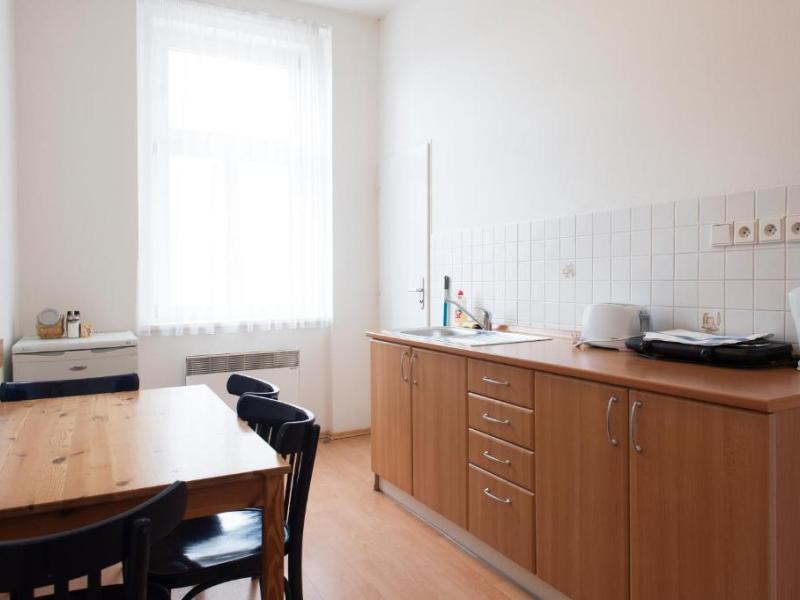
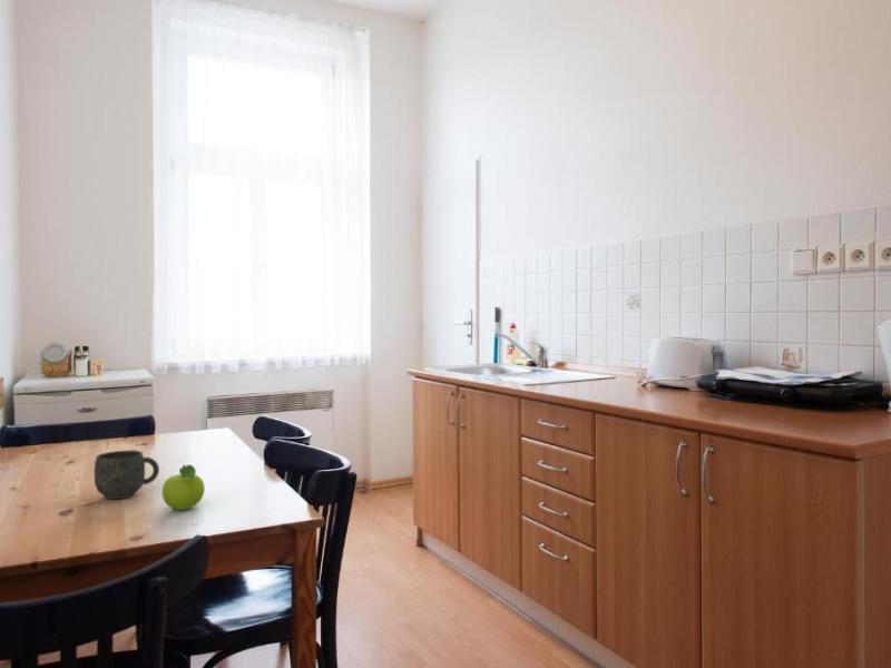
+ mug (127, 473)
+ fruit (185, 487)
